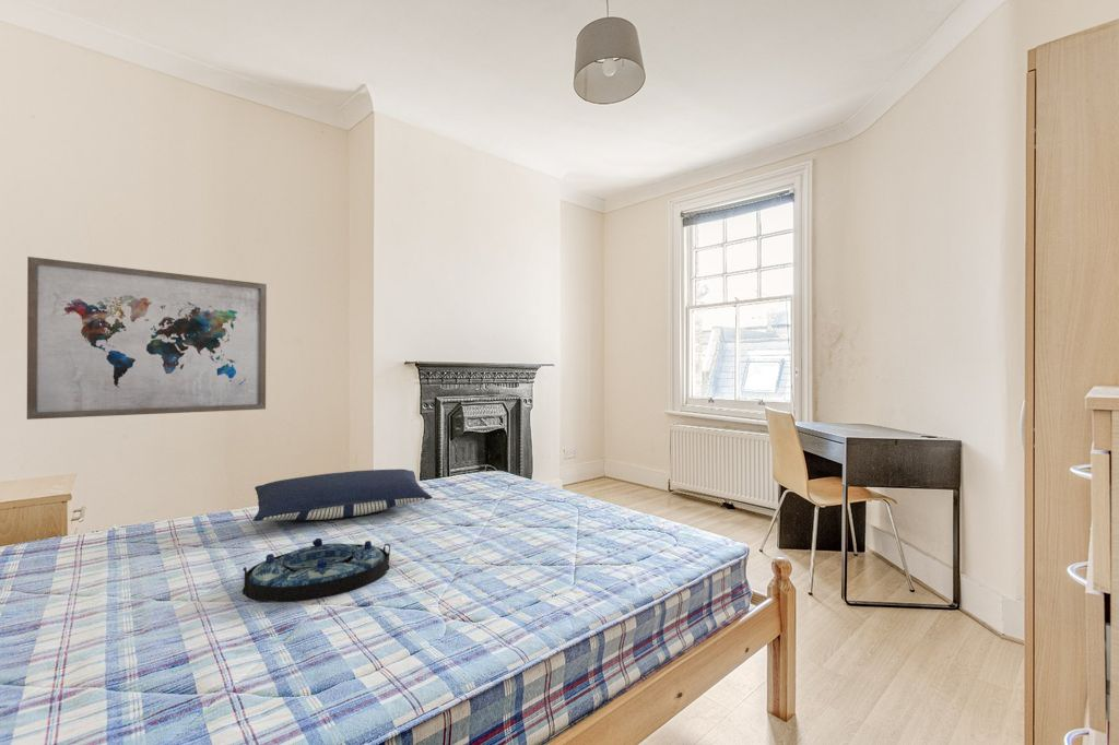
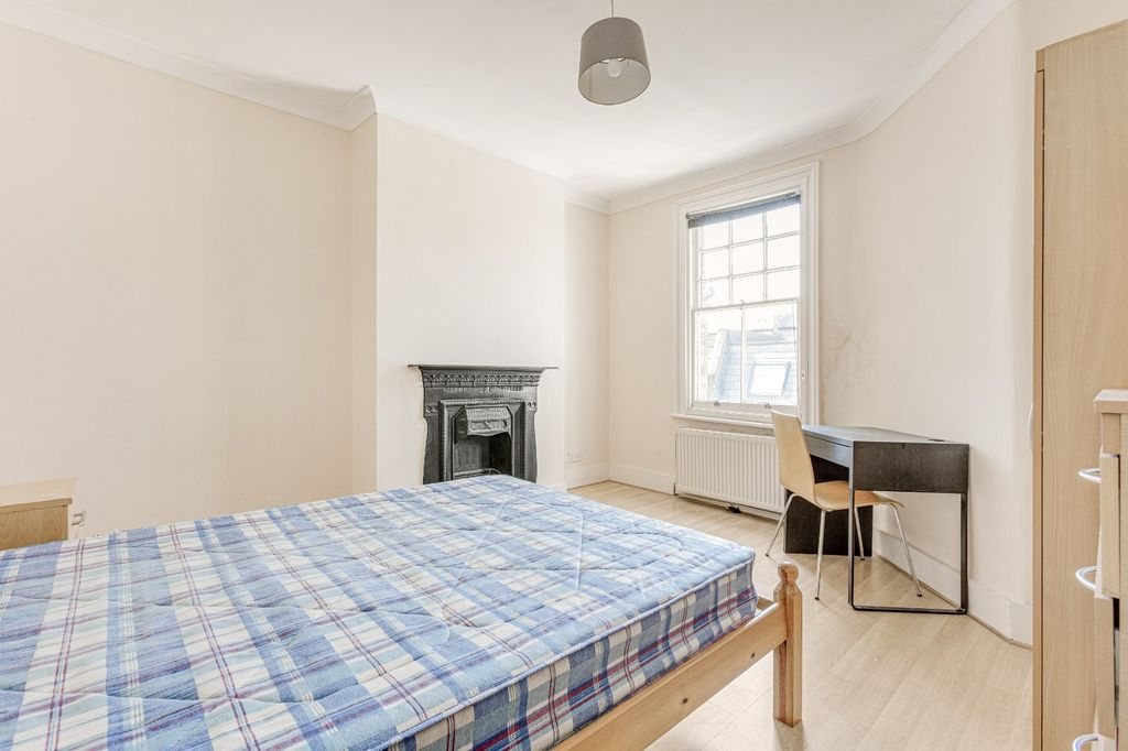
- pillow (344, 493)
- wall art (162, 342)
- serving tray (320, 561)
